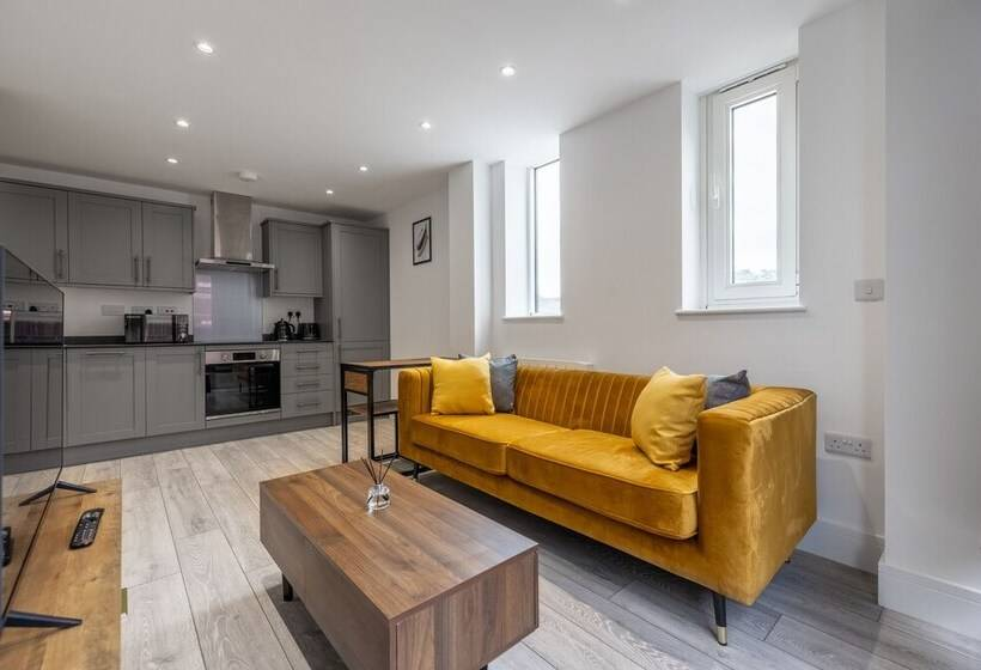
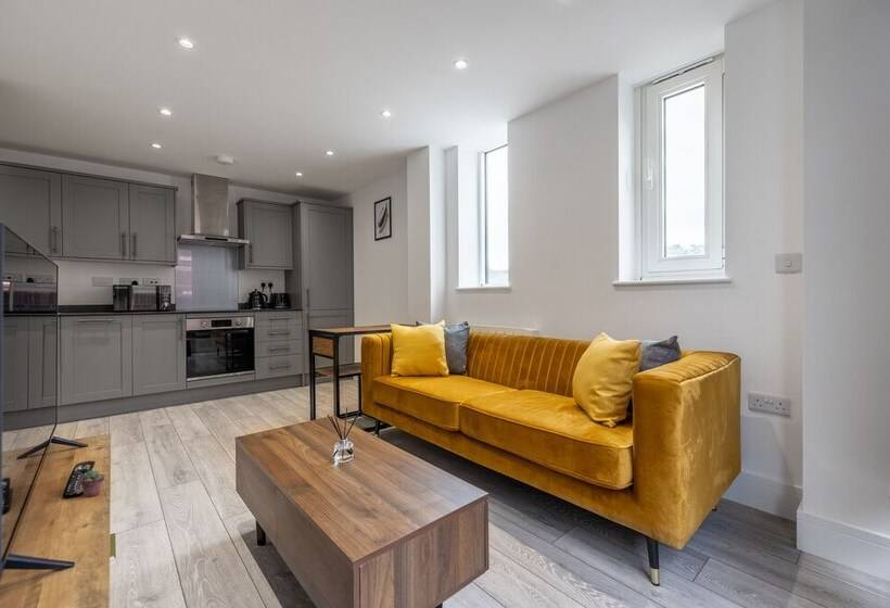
+ potted succulent (92, 482)
